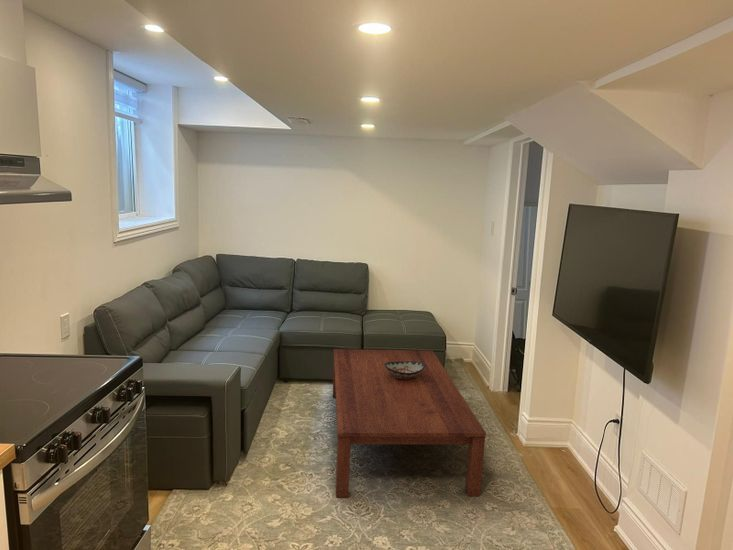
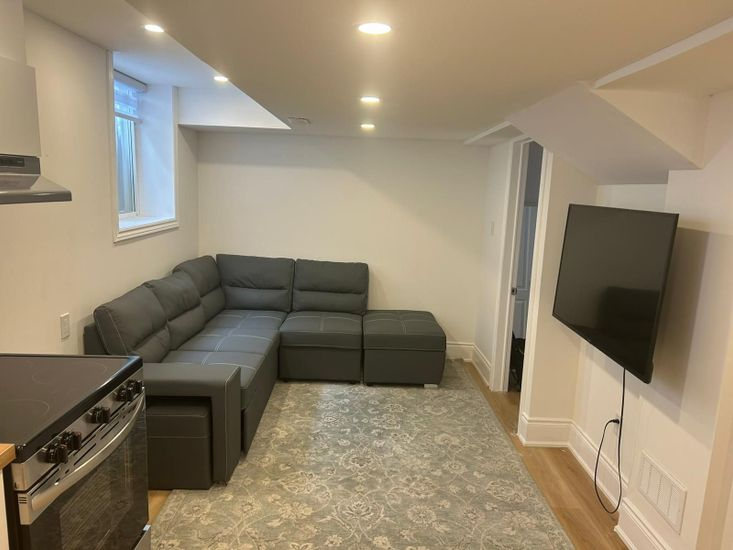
- coffee table (393, 409)
- decorative bowl (404, 370)
